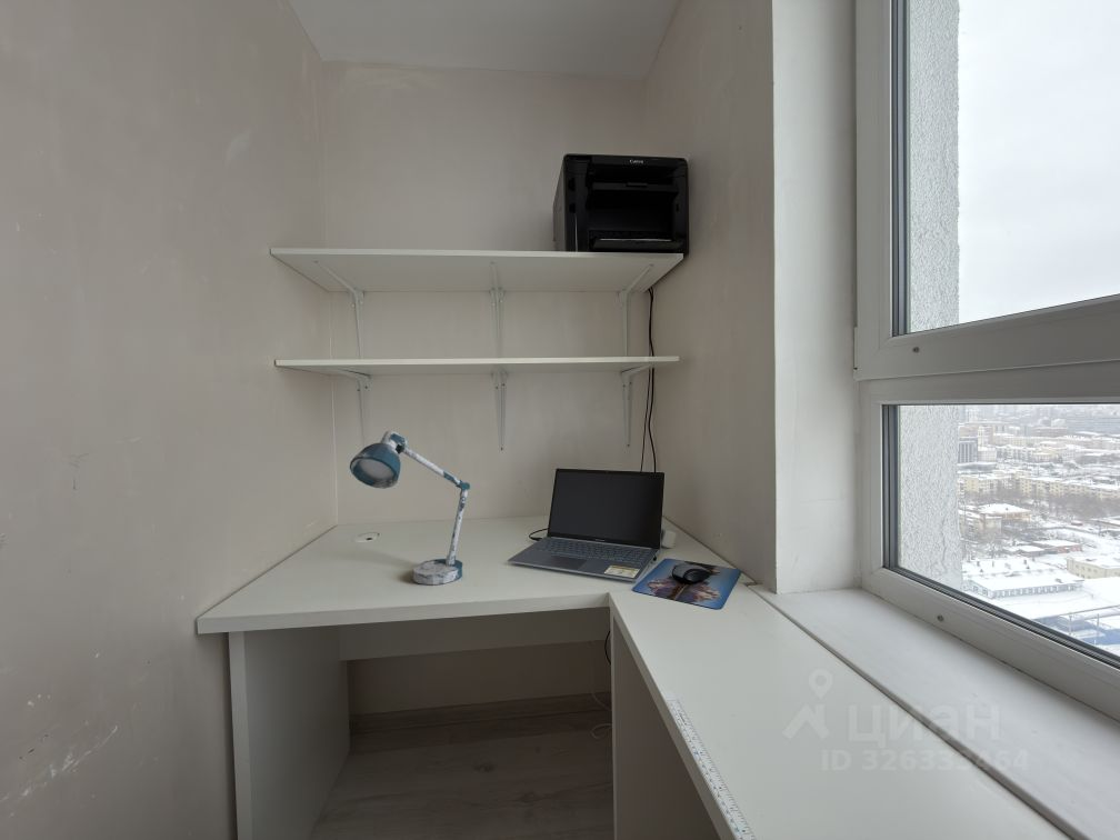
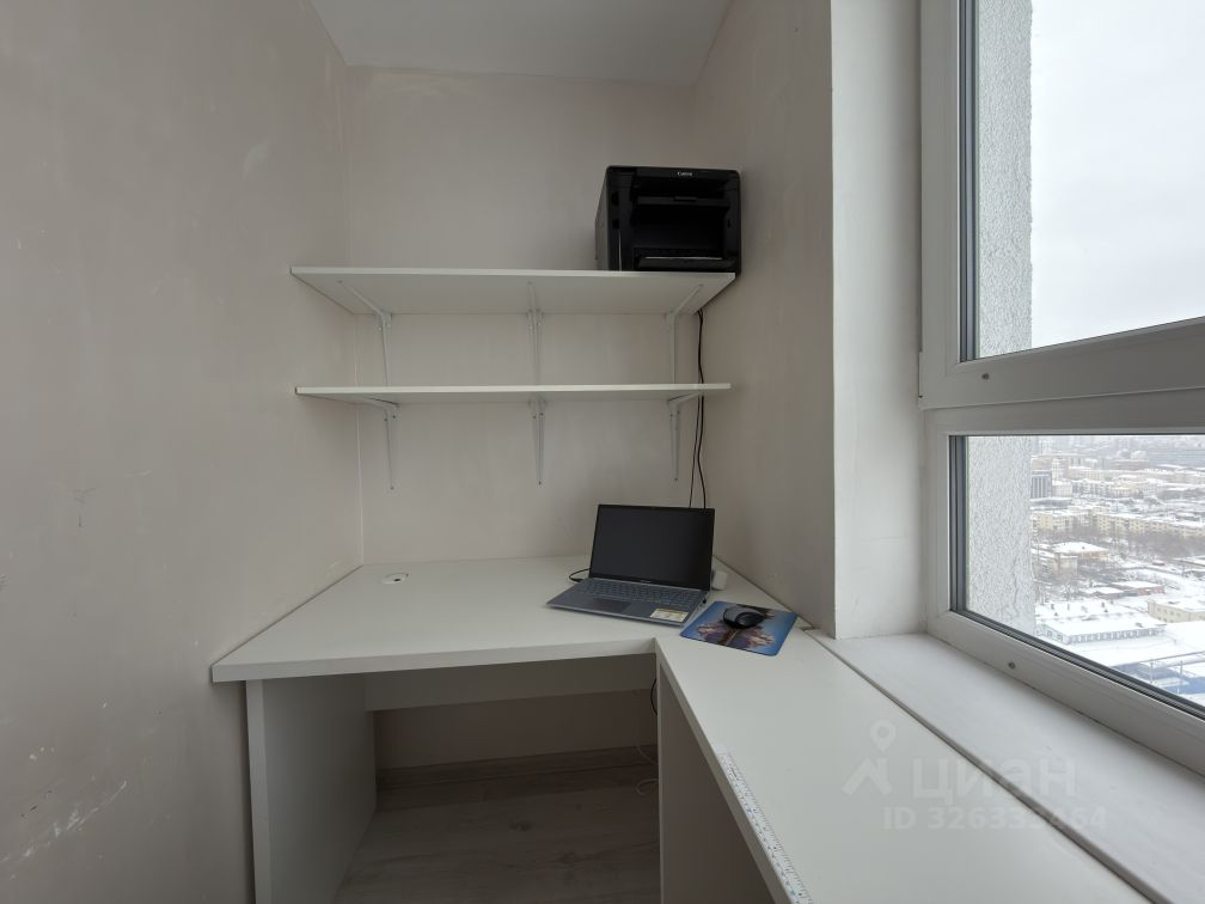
- desk lamp (394, 483)
